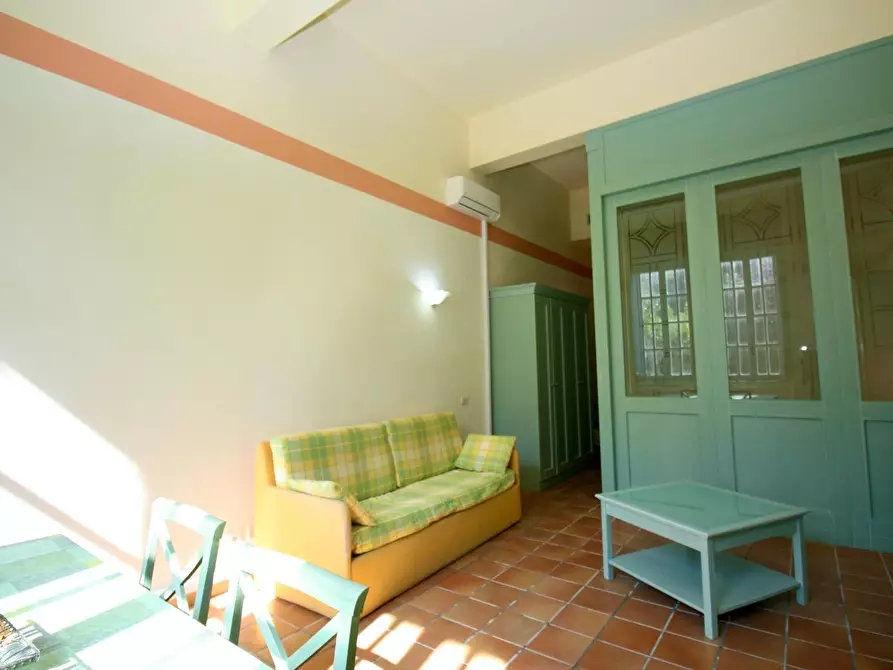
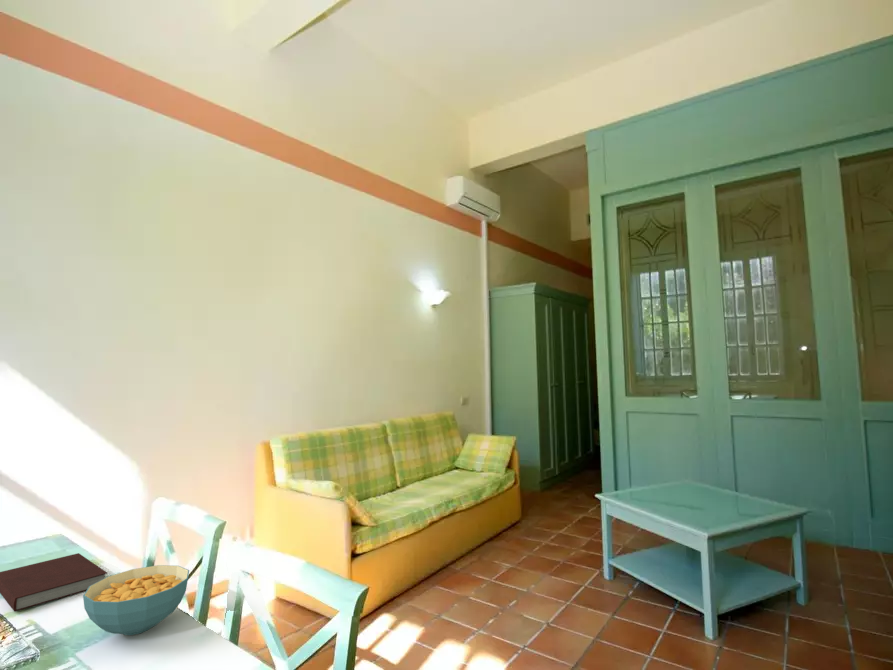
+ cereal bowl (138, 605)
+ notebook (49, 579)
